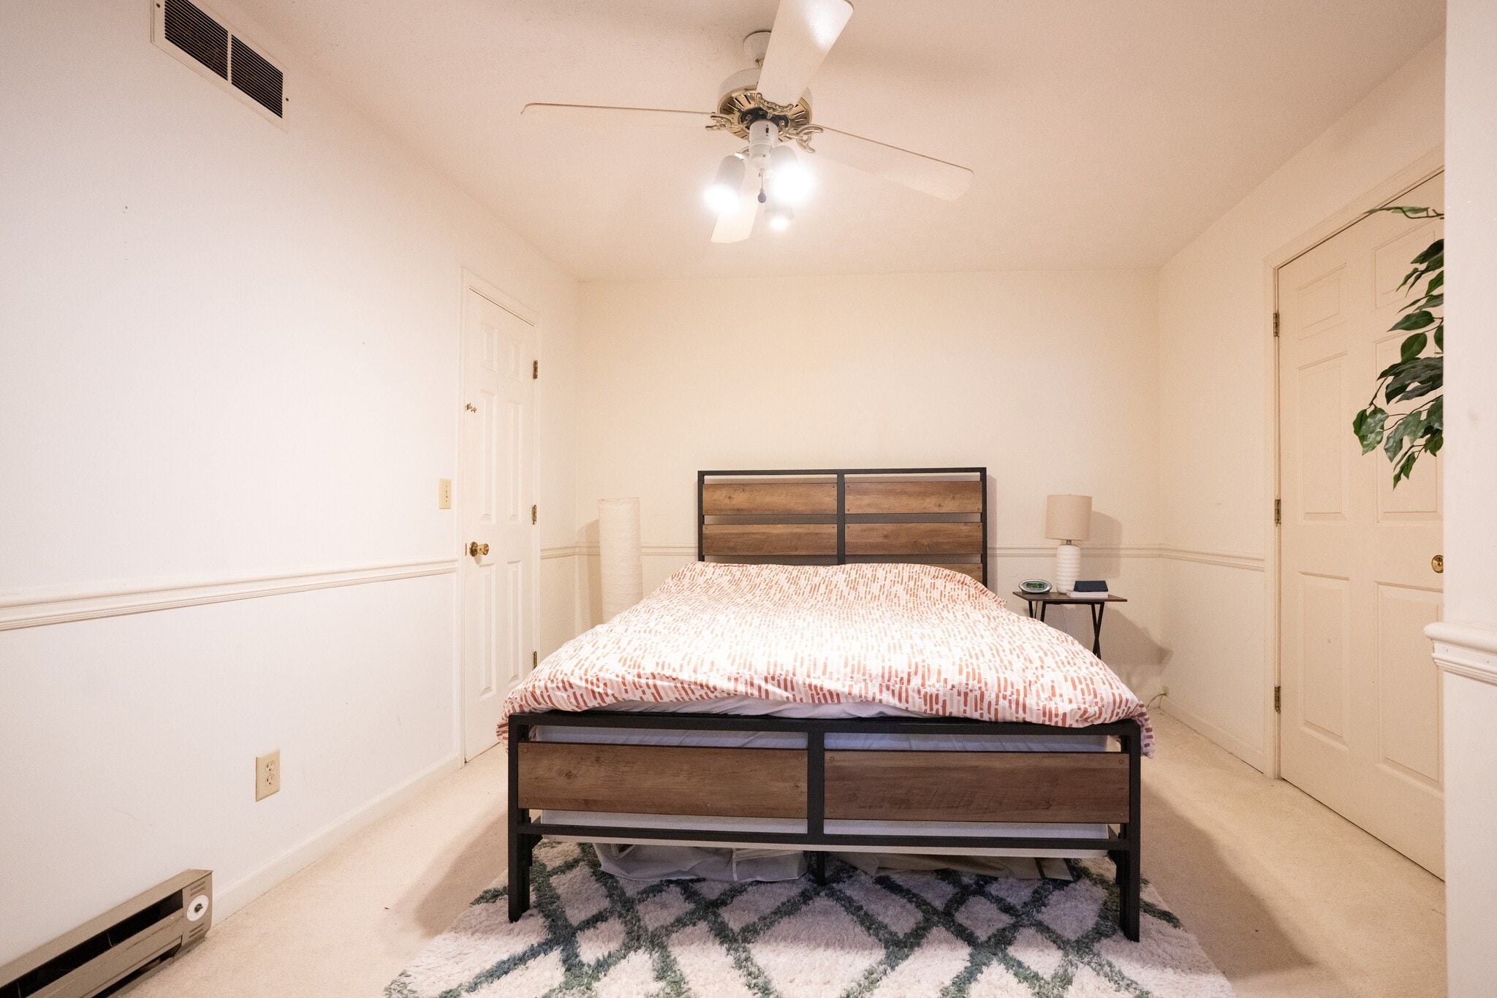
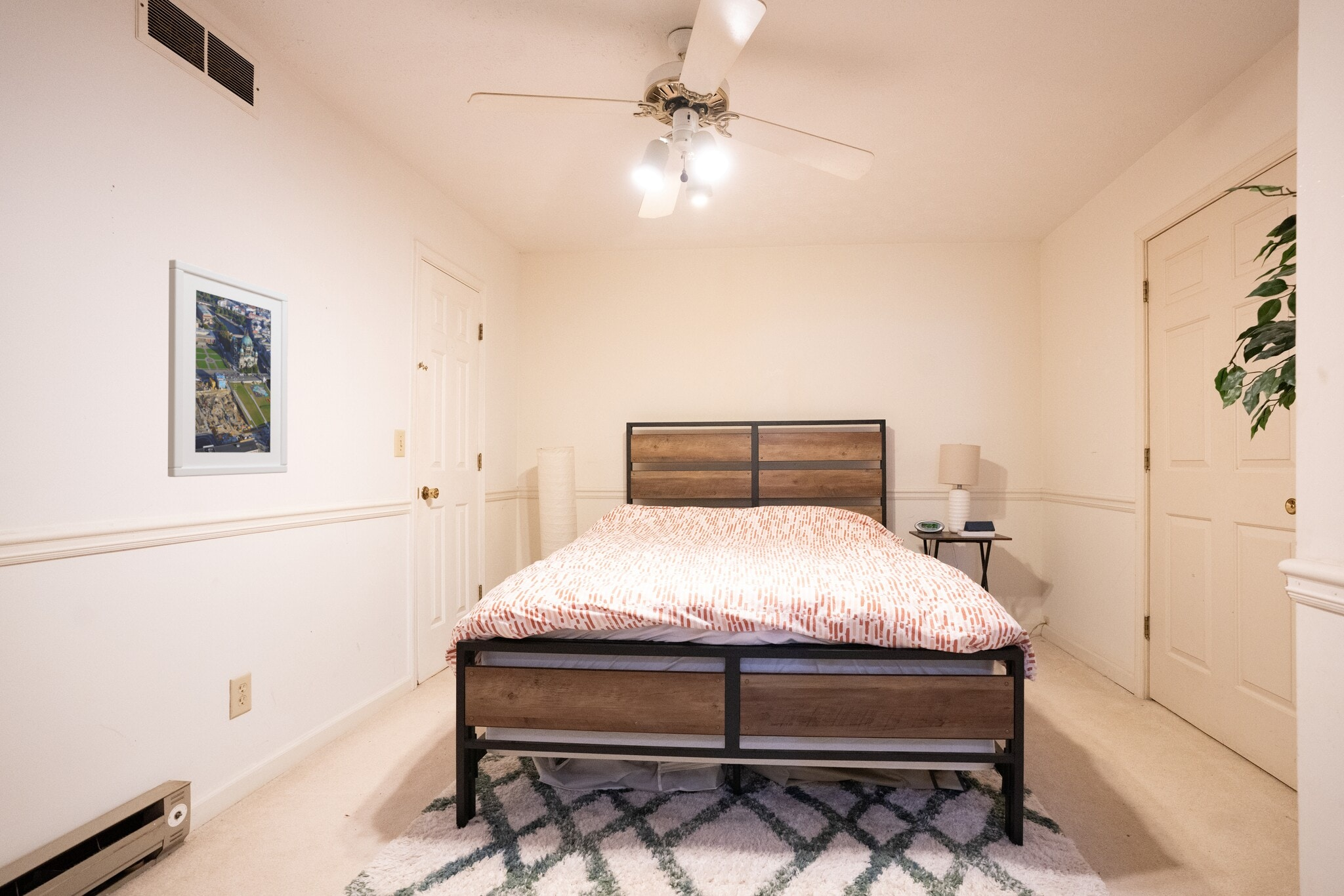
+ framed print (234, 377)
